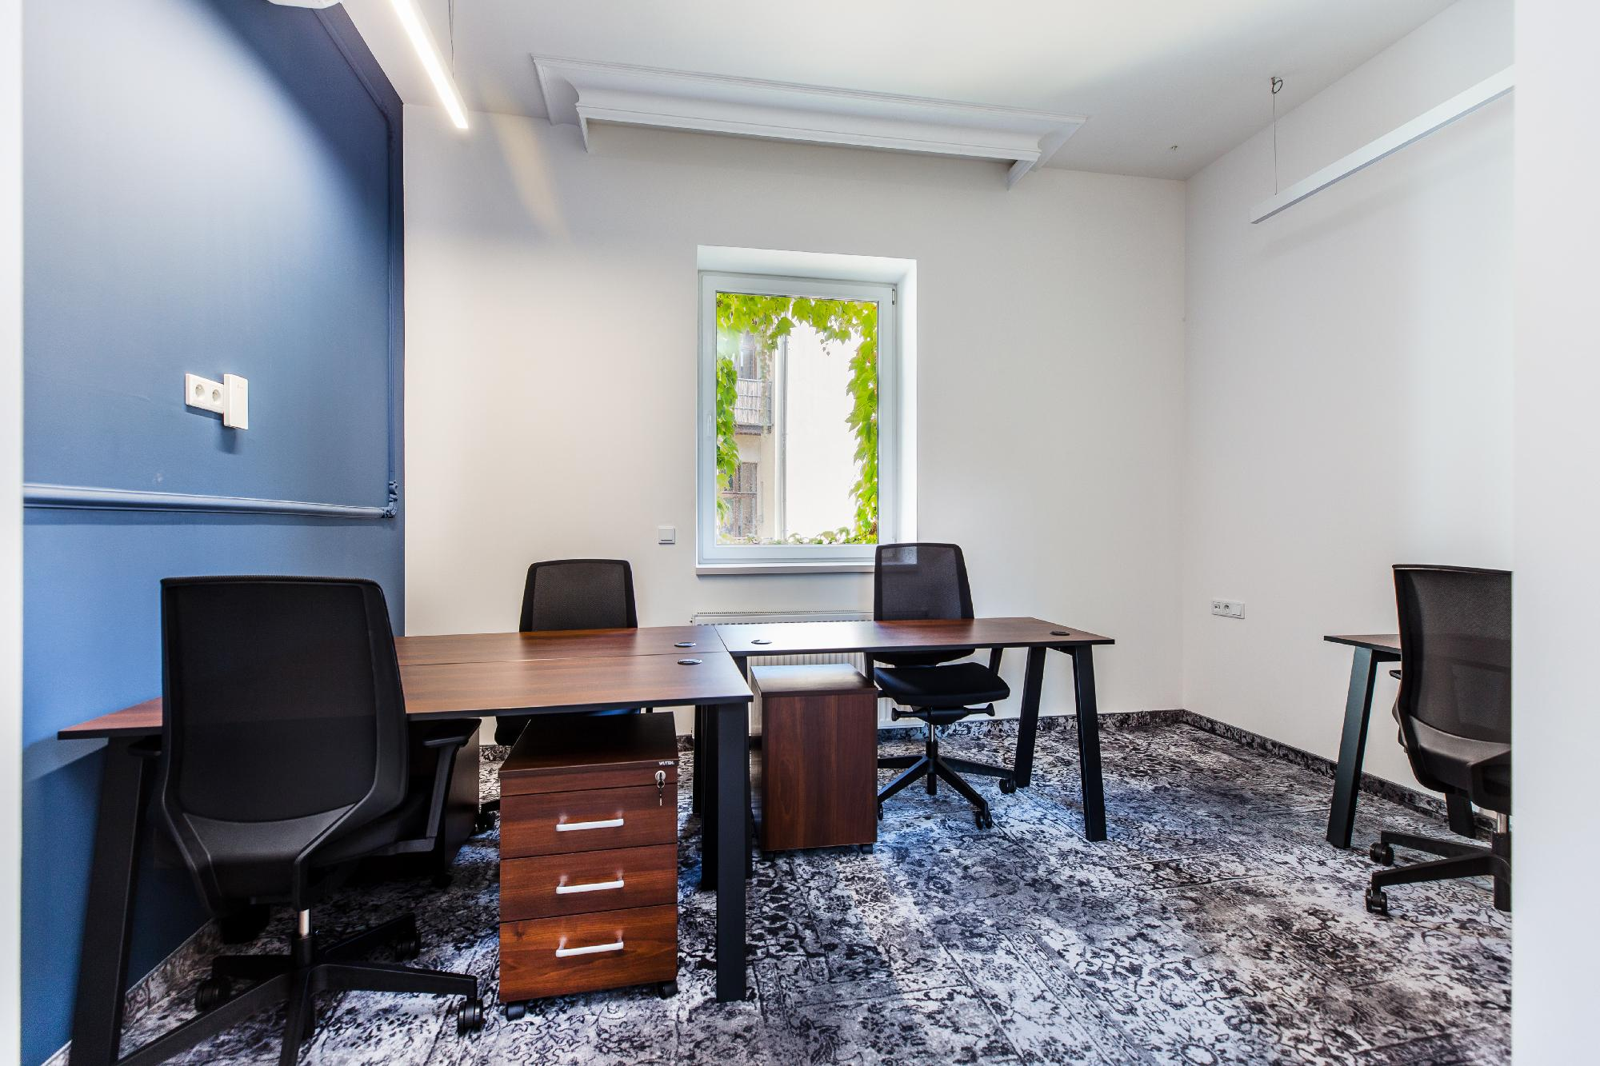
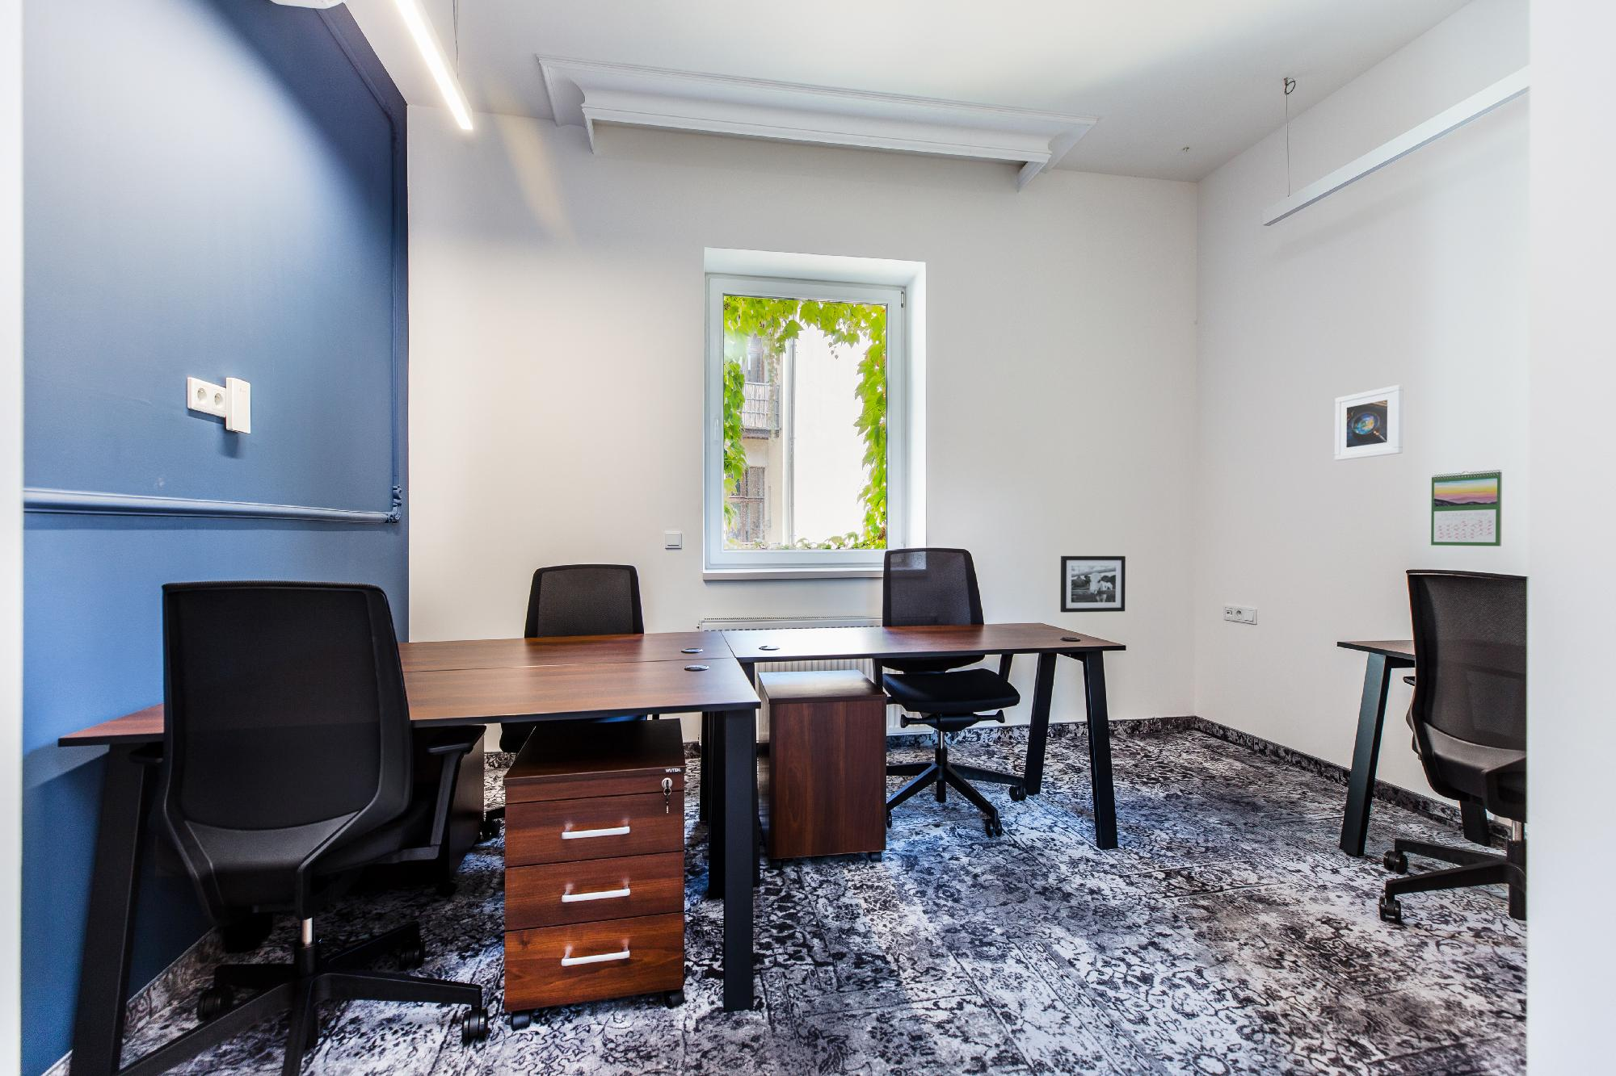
+ calendar (1465, 508)
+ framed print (1367, 424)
+ picture frame (1092, 584)
